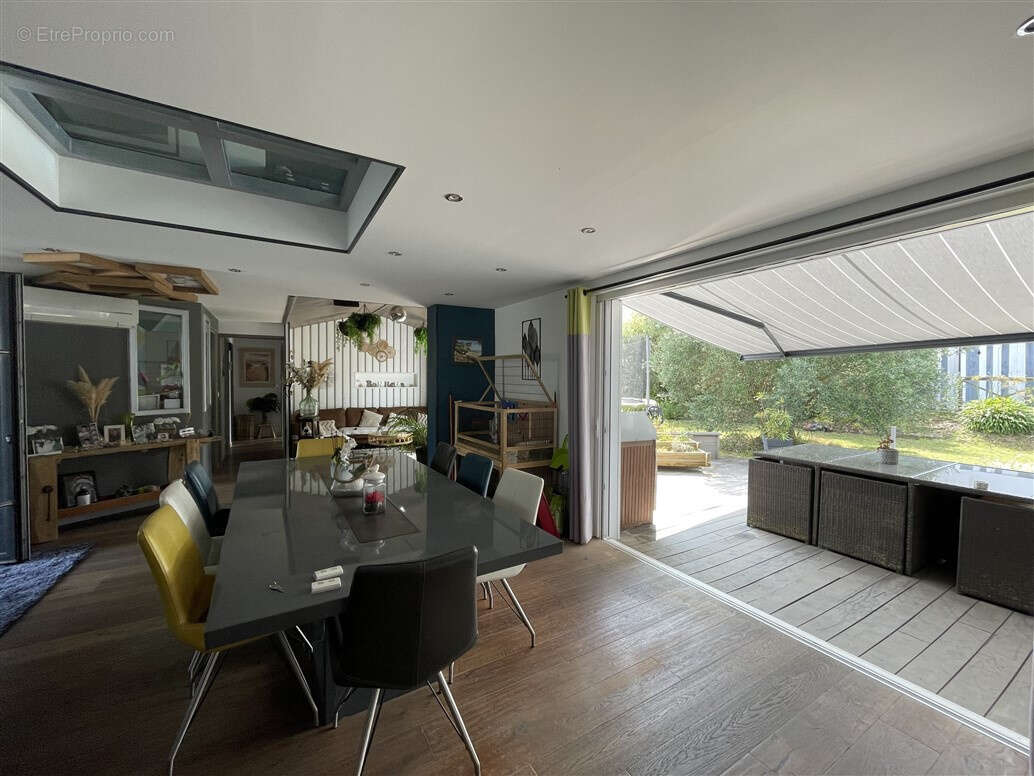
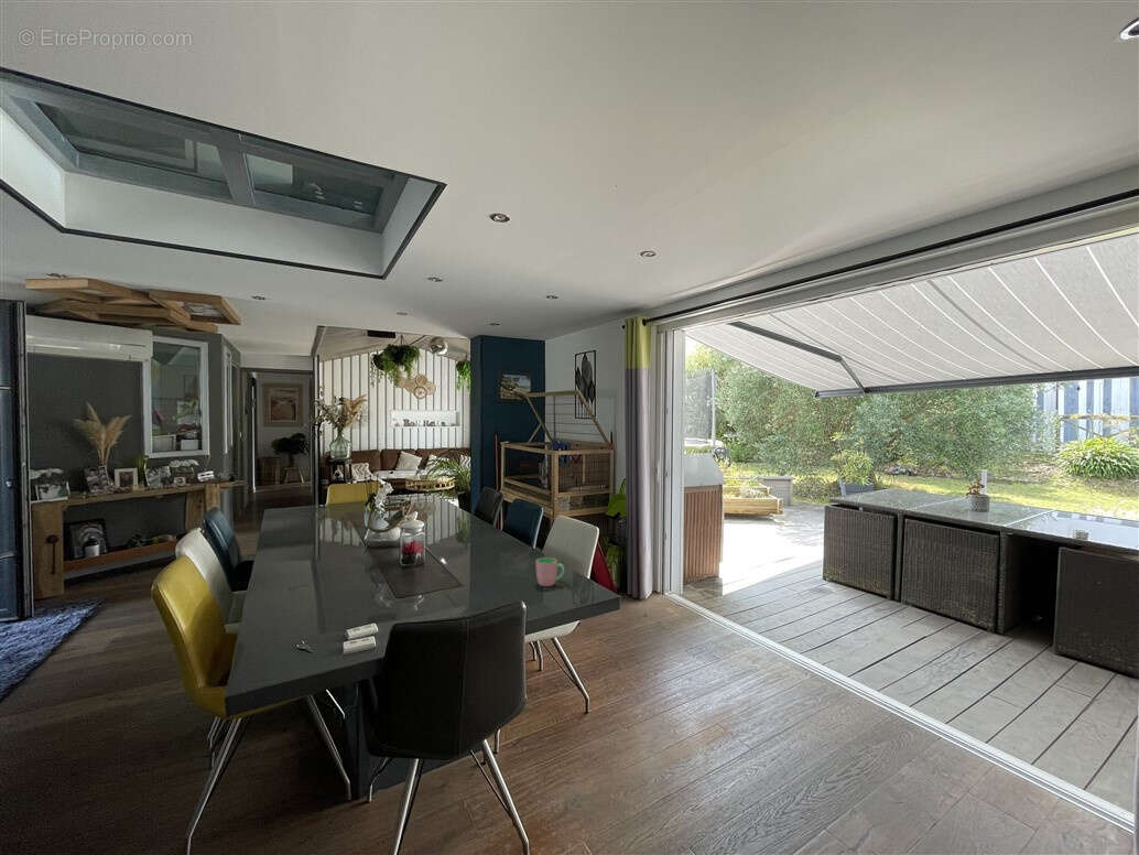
+ cup (550, 572)
